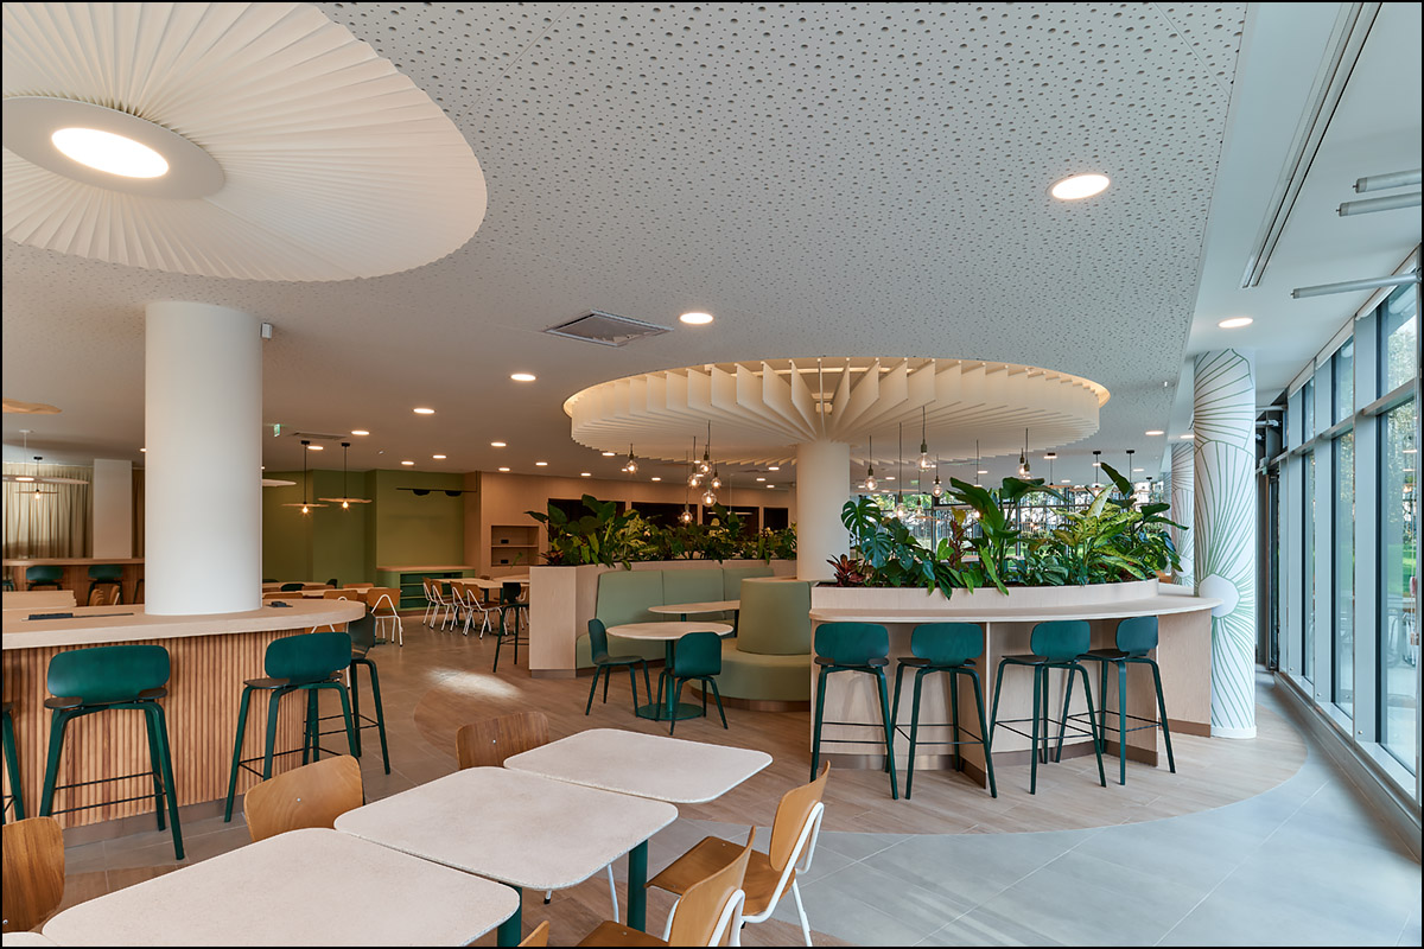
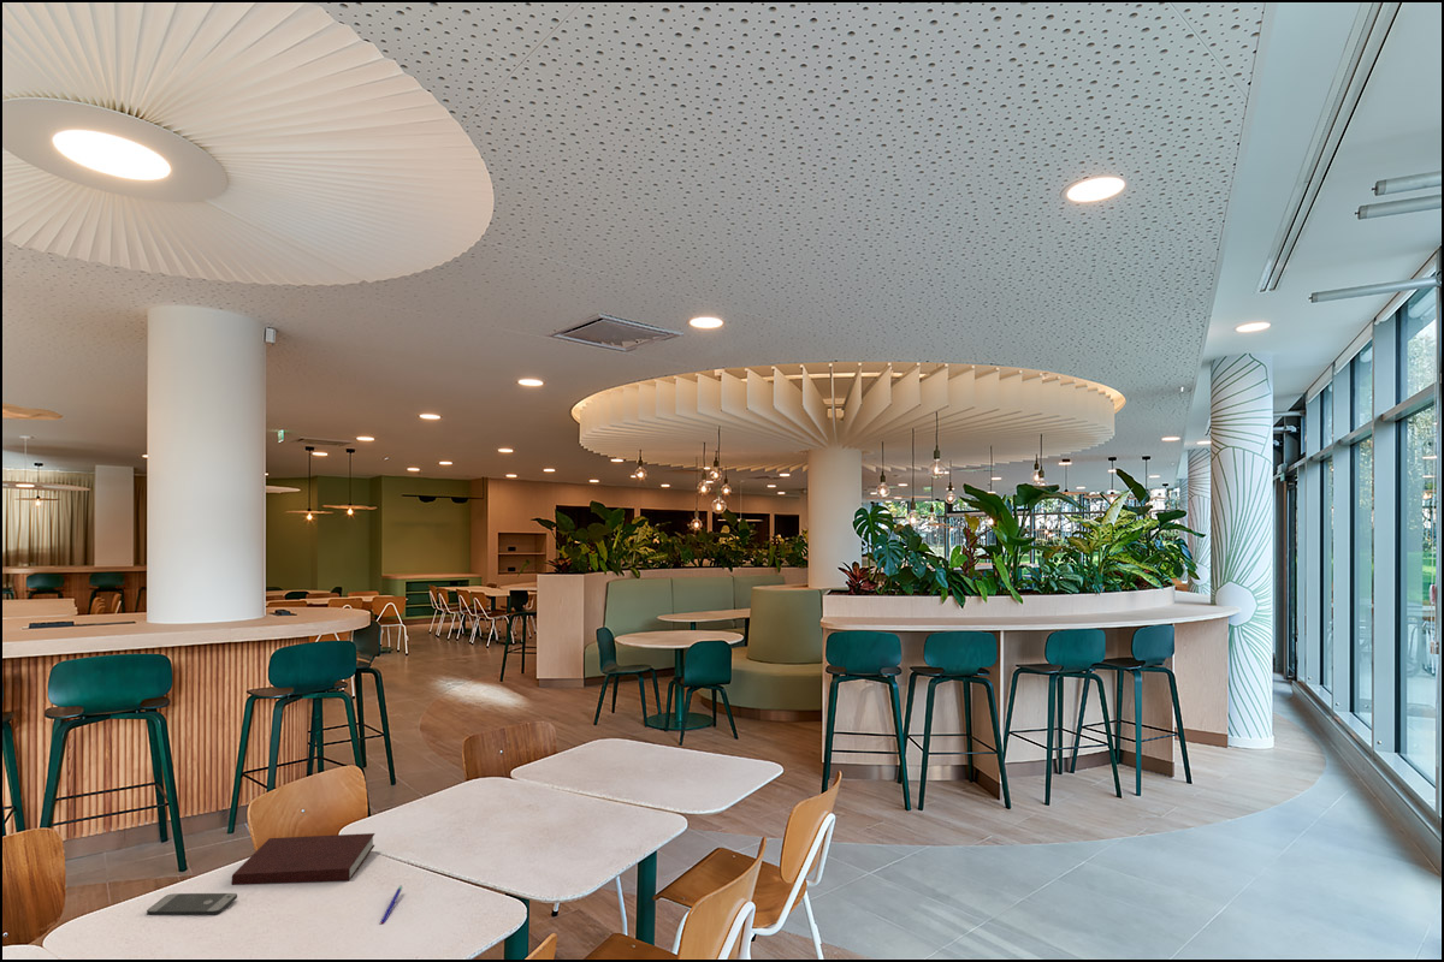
+ notebook (307, 859)
+ smartphone (193, 903)
+ pen (391, 904)
